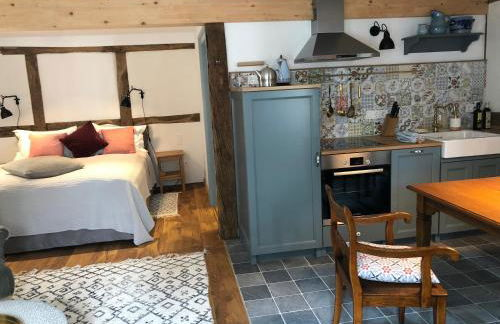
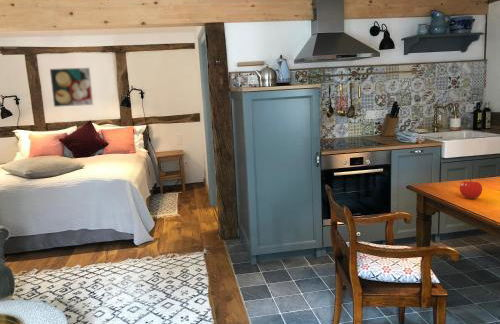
+ fruit (470, 188)
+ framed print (71, 87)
